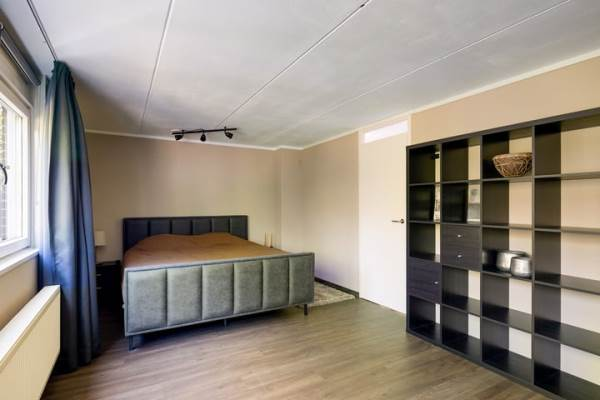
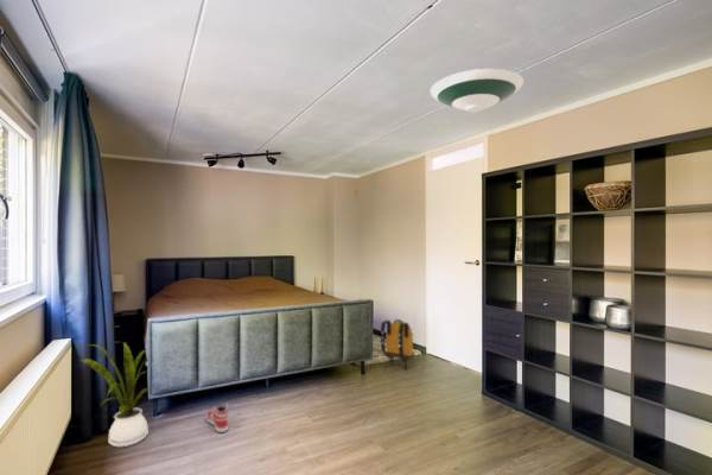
+ backpack (396, 343)
+ house plant (122, 388)
+ sneaker (217, 412)
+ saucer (475, 99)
